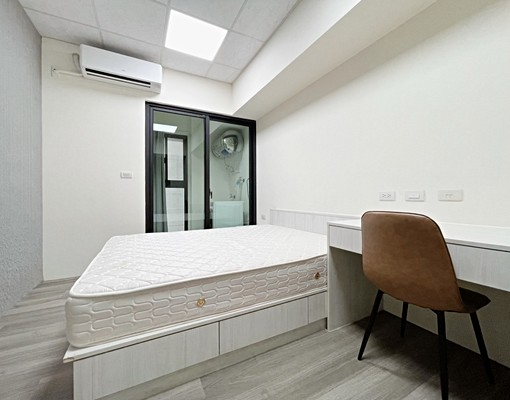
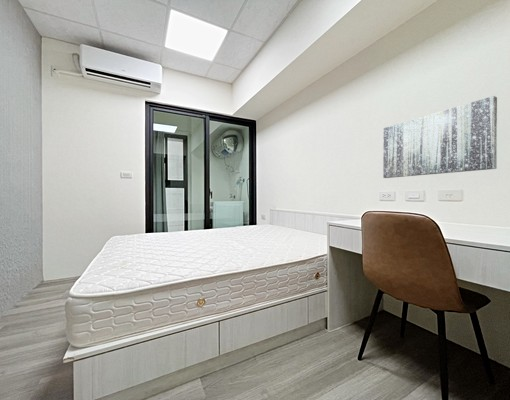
+ wall art (429, 144)
